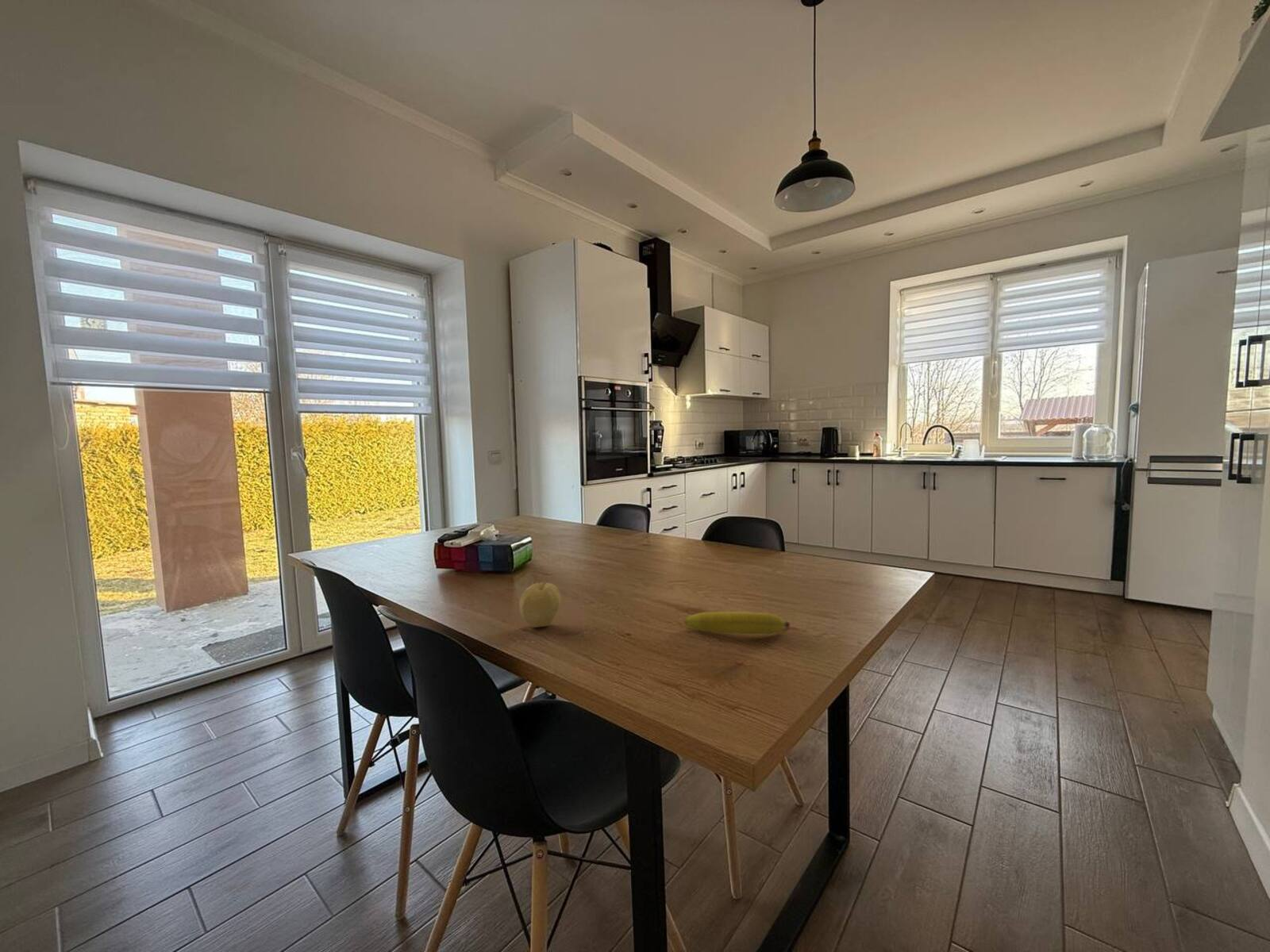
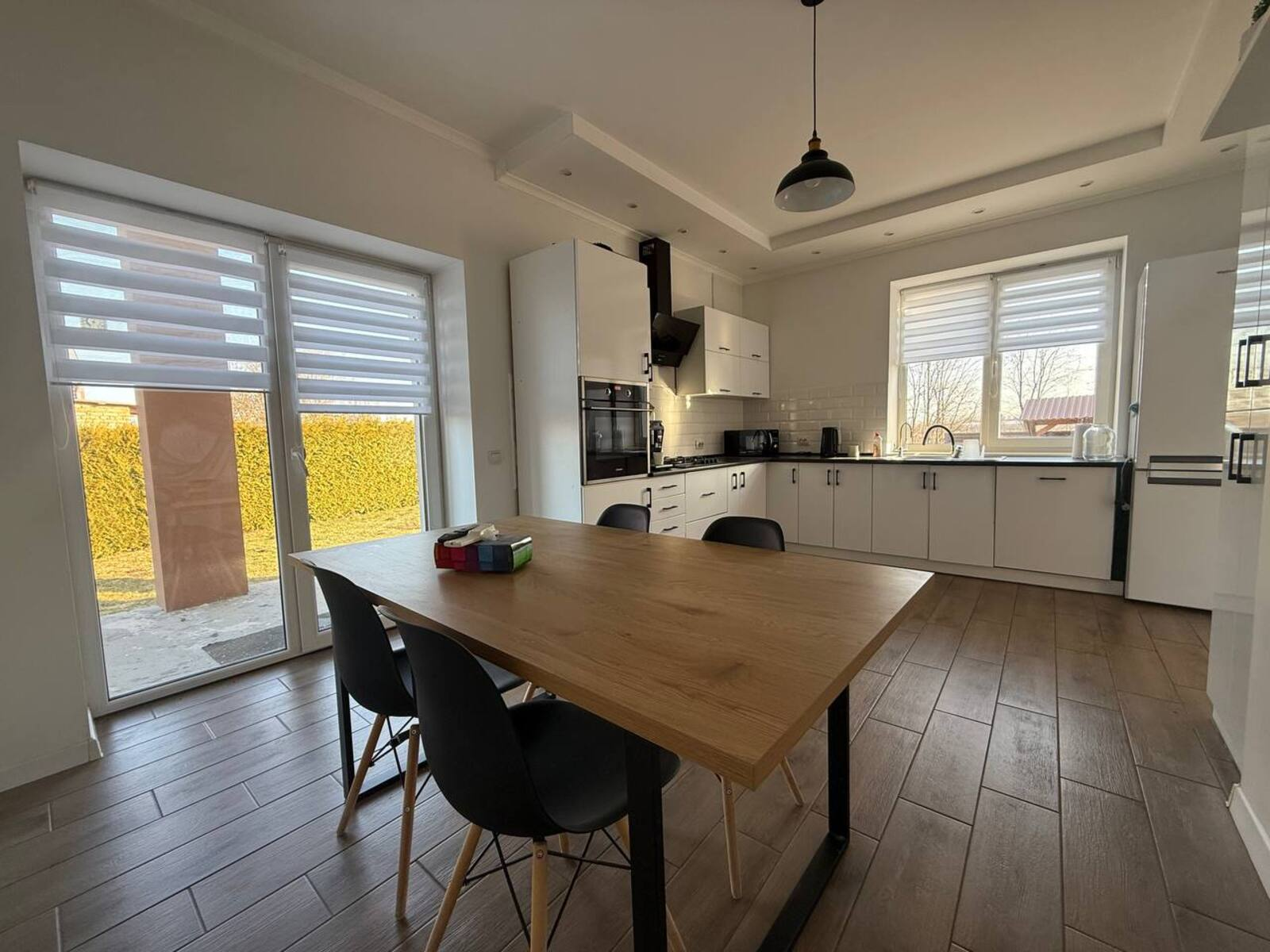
- fruit (541, 601)
- fruit (737, 620)
